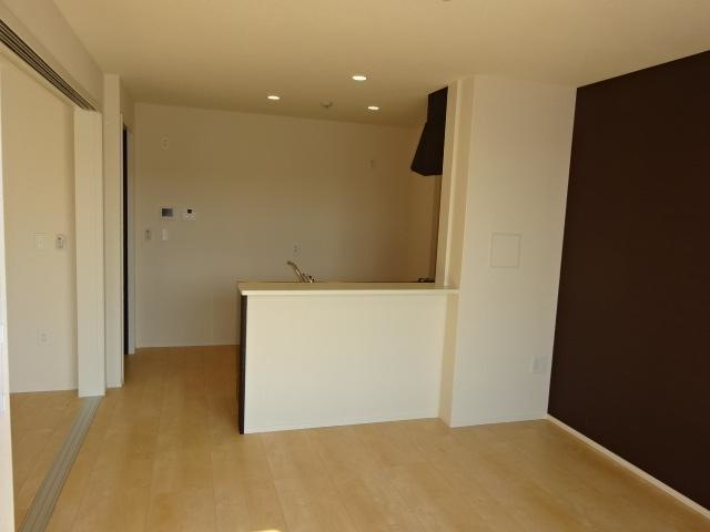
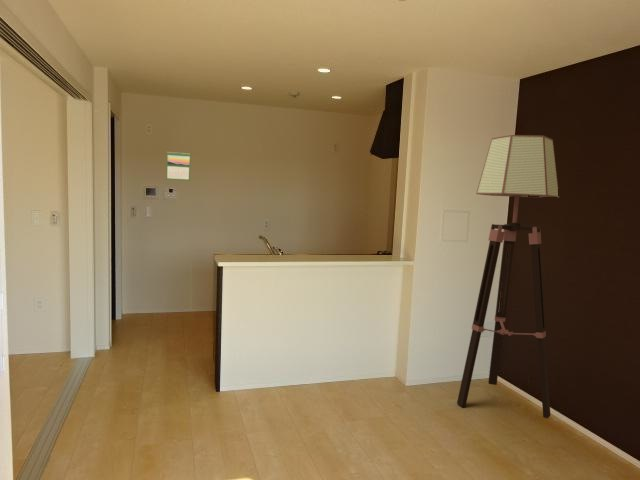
+ floor lamp (503, 270)
+ calendar (178, 166)
